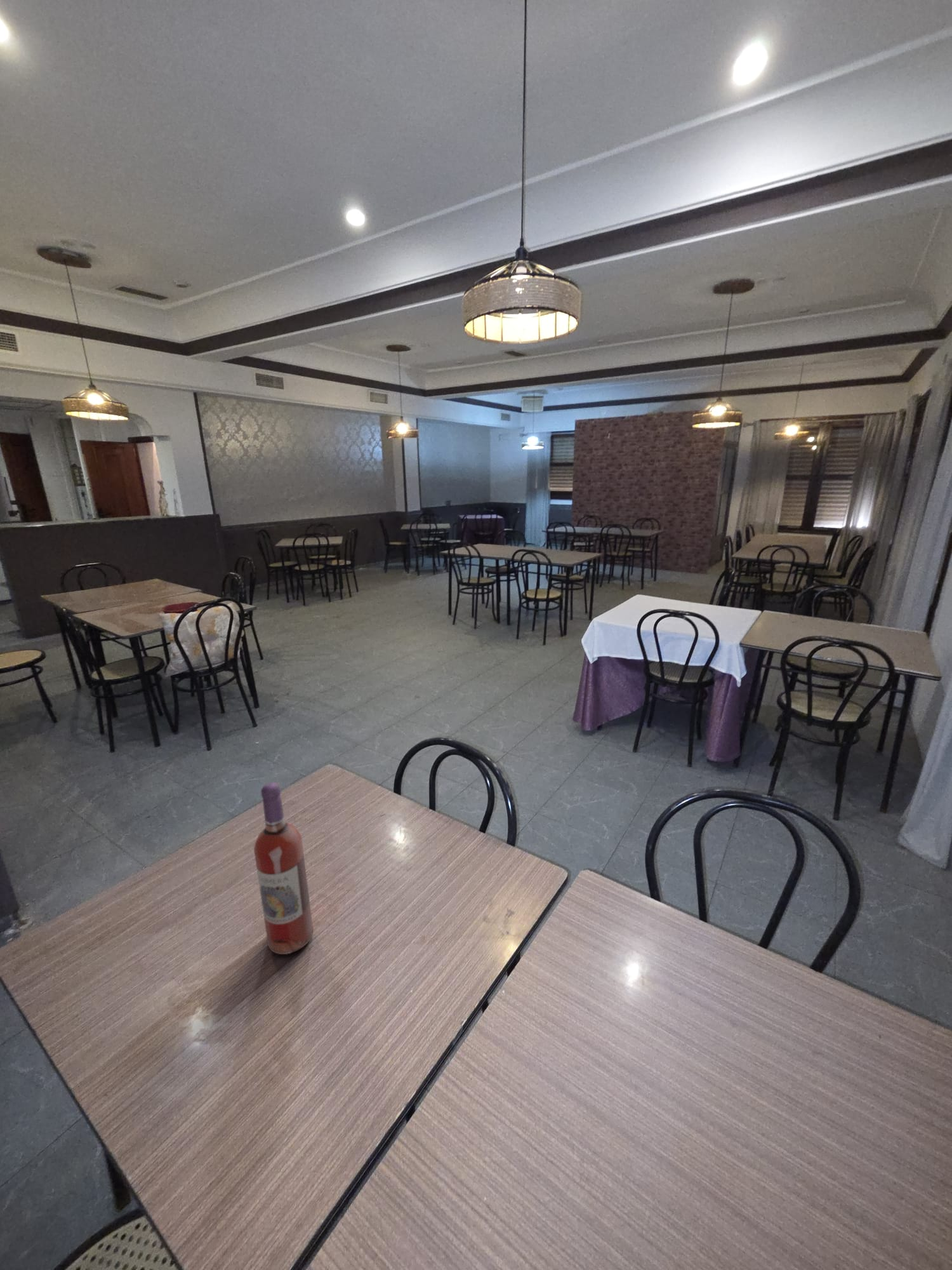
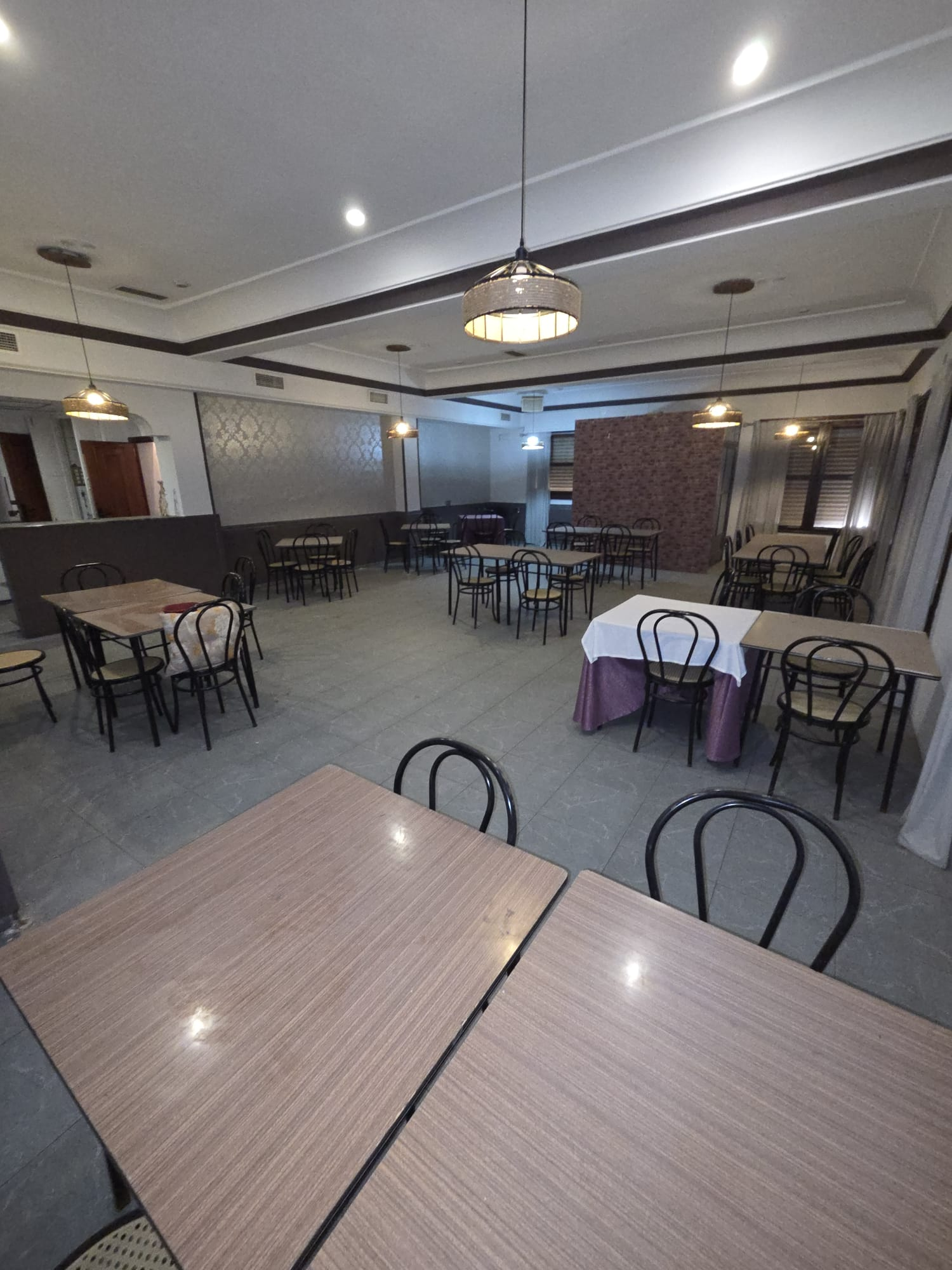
- wine bottle (281, 866)
